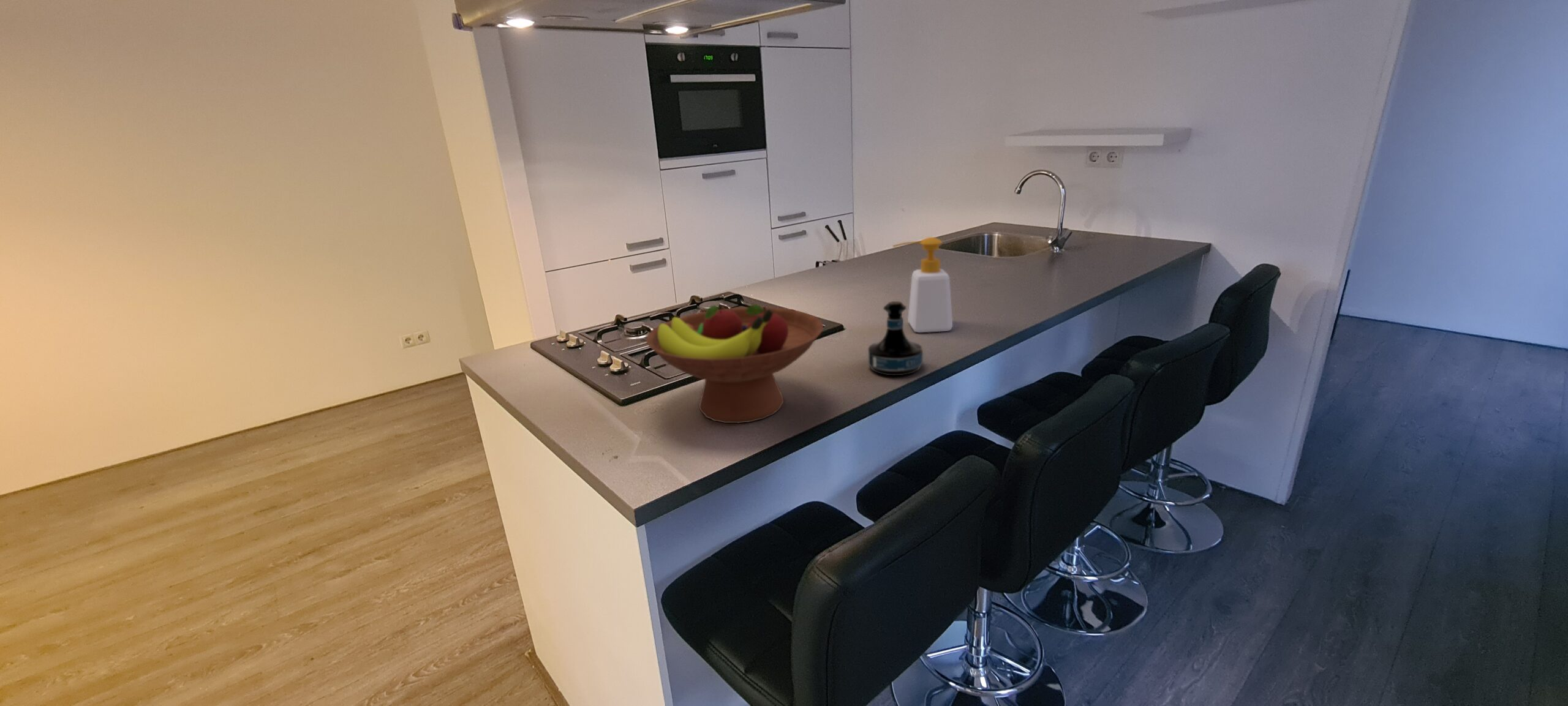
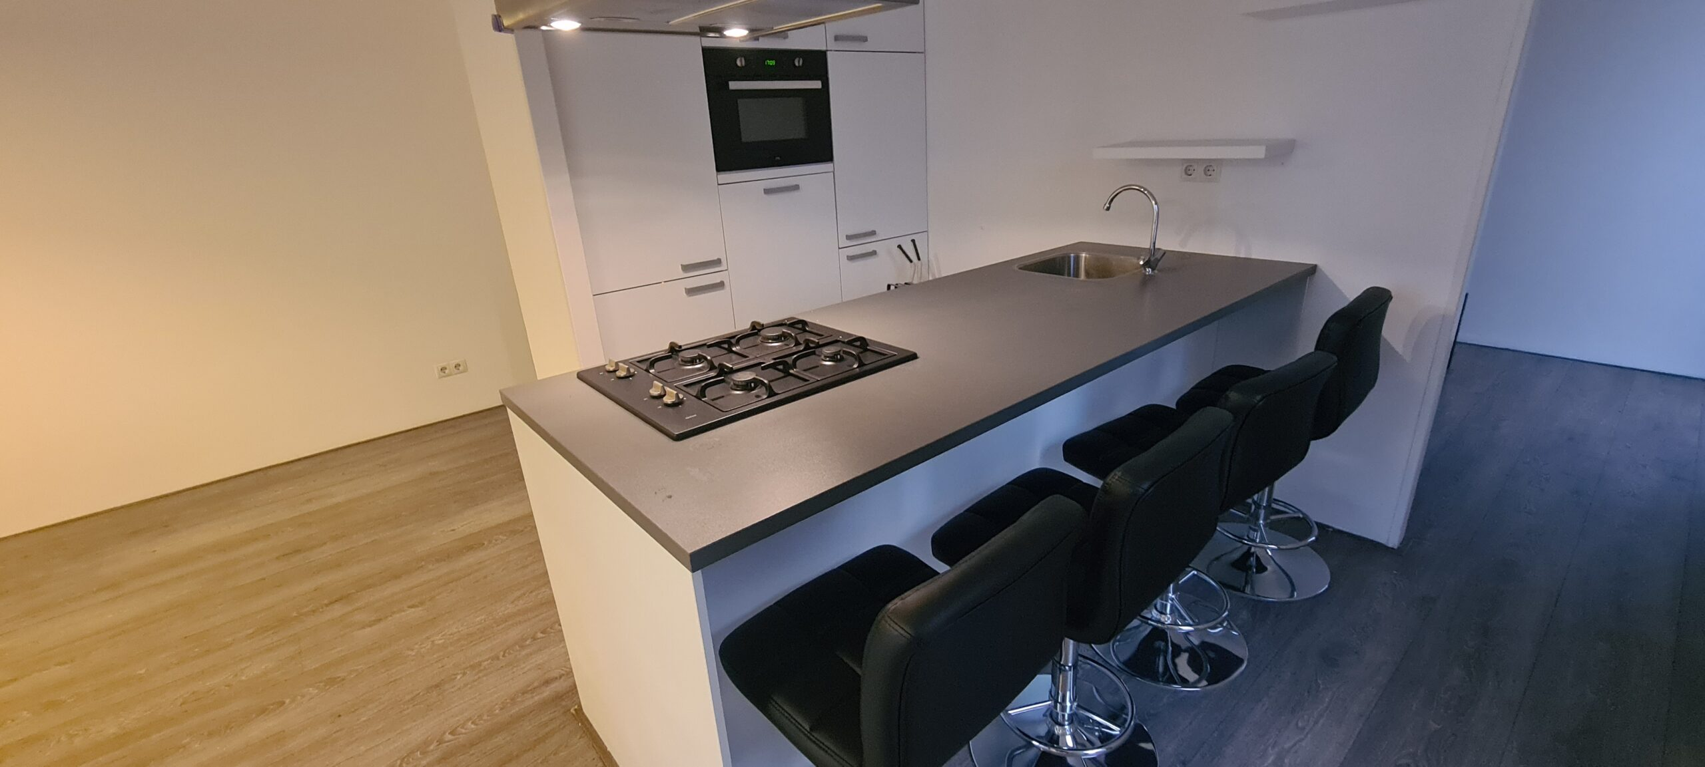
- fruit bowl (737, 354)
- tequila bottle (895, 335)
- soap bottle (921, 284)
